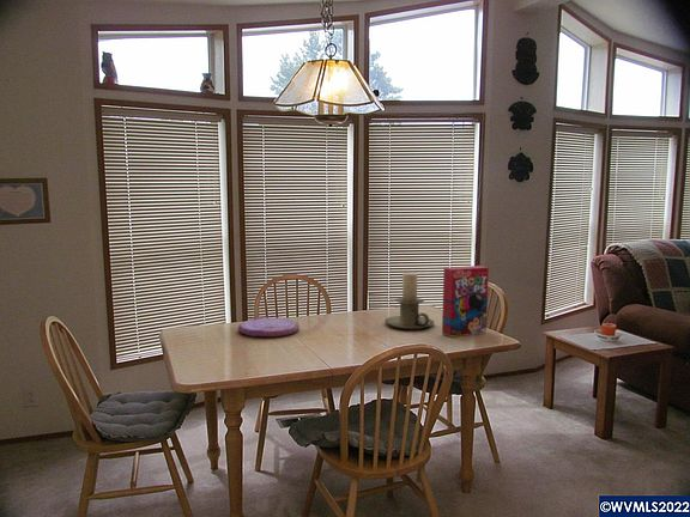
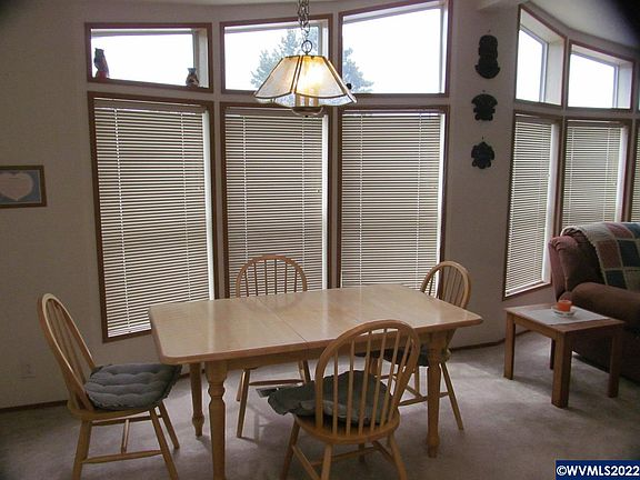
- candle holder (408, 298)
- cereal box (465, 300)
- plate (268, 326)
